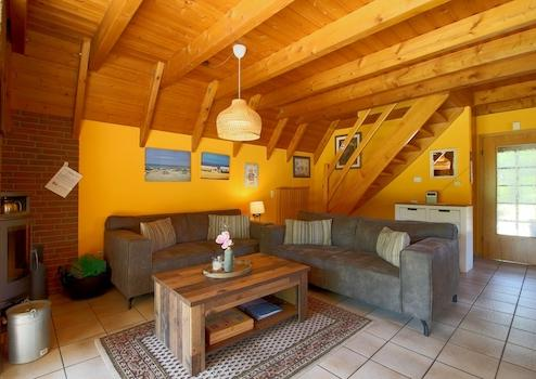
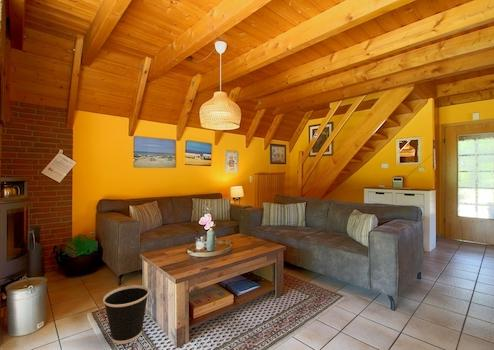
+ wastebasket (127, 314)
